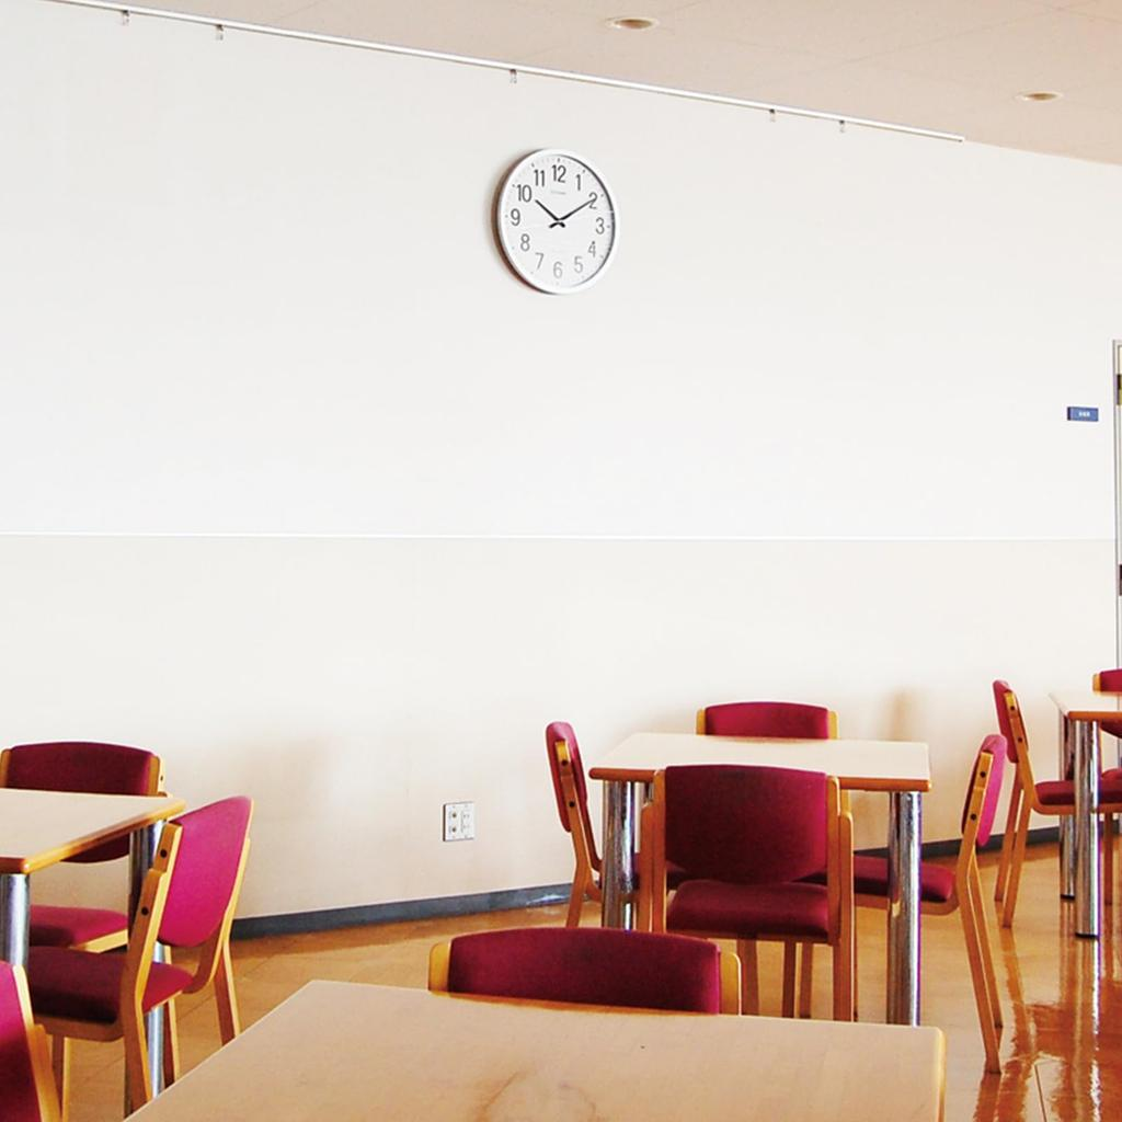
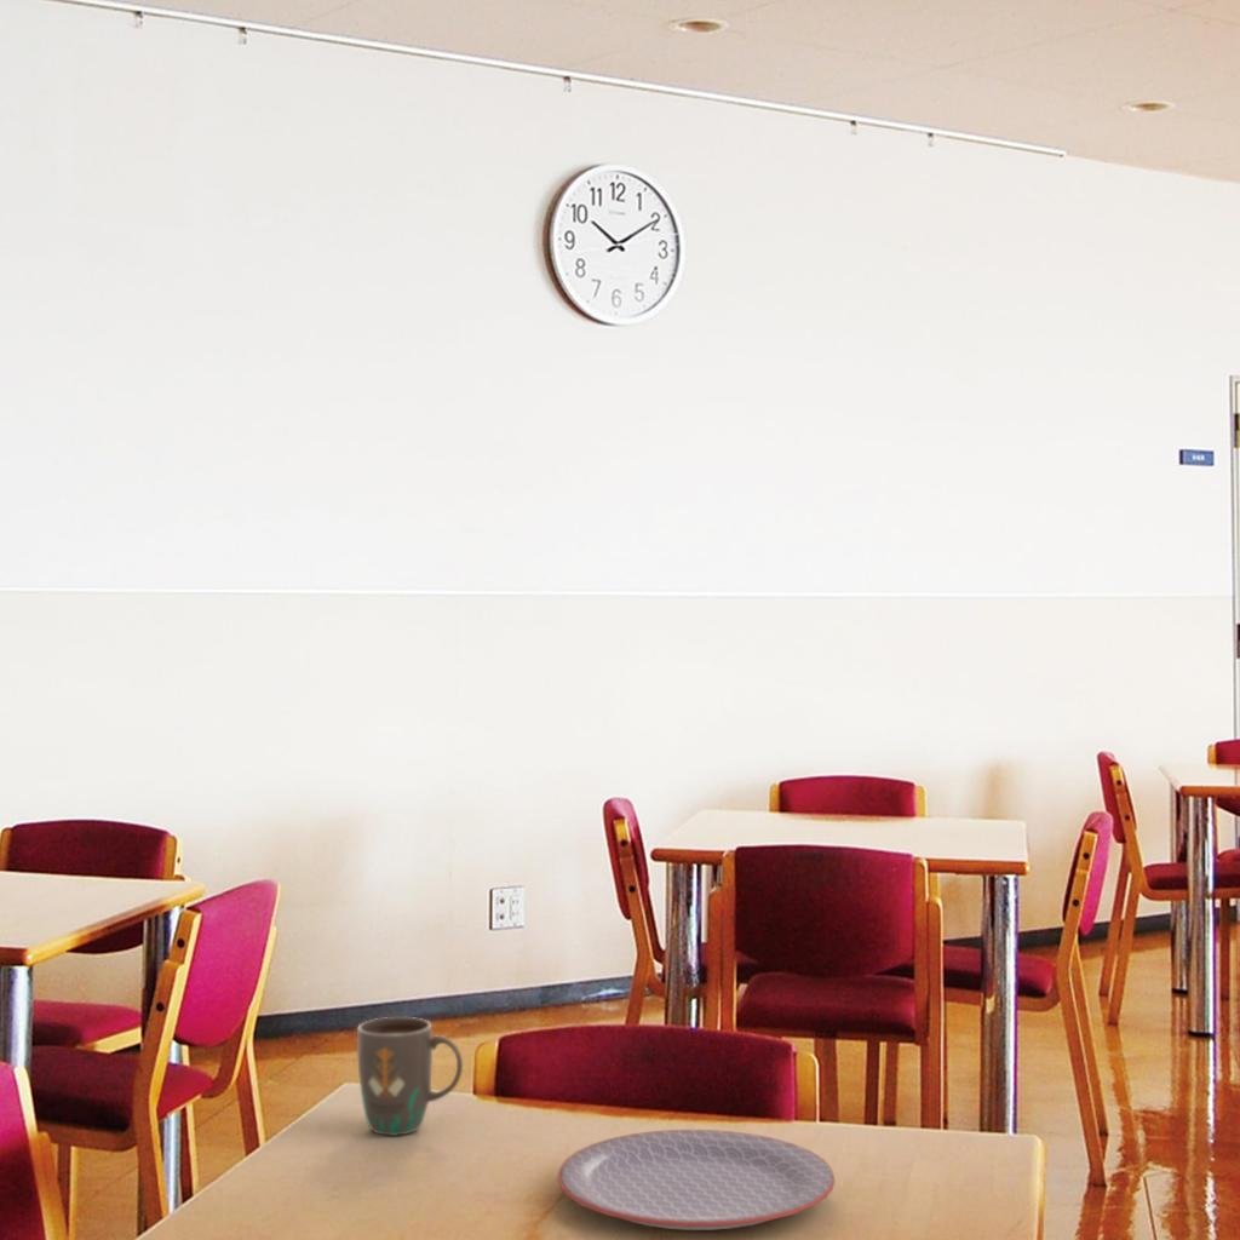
+ mug (411, 1078)
+ plate (695, 1183)
